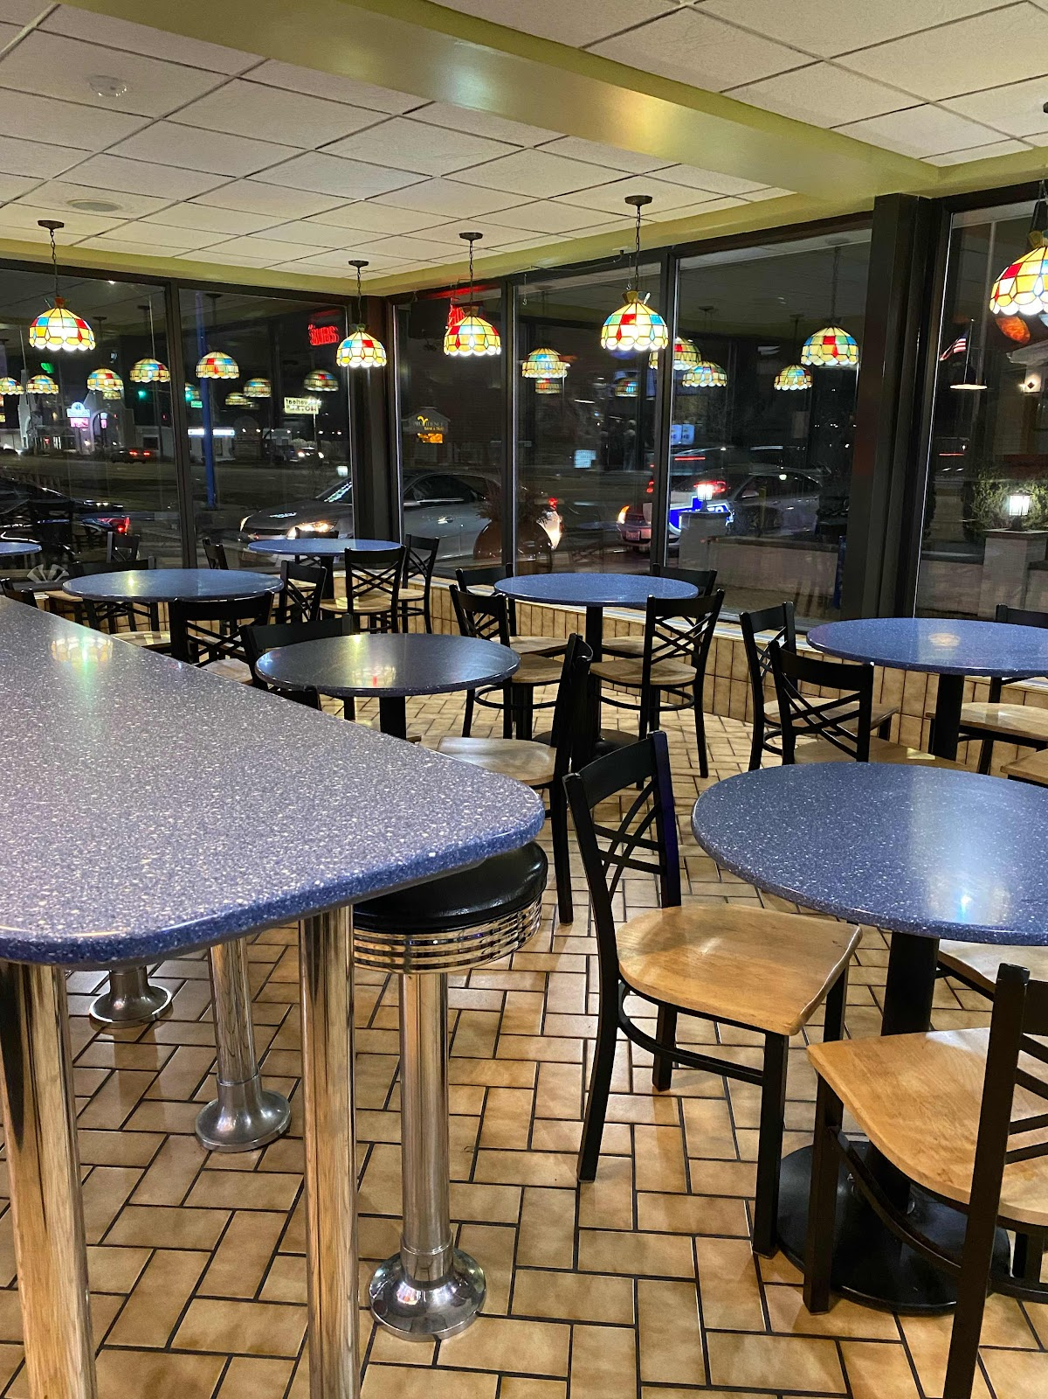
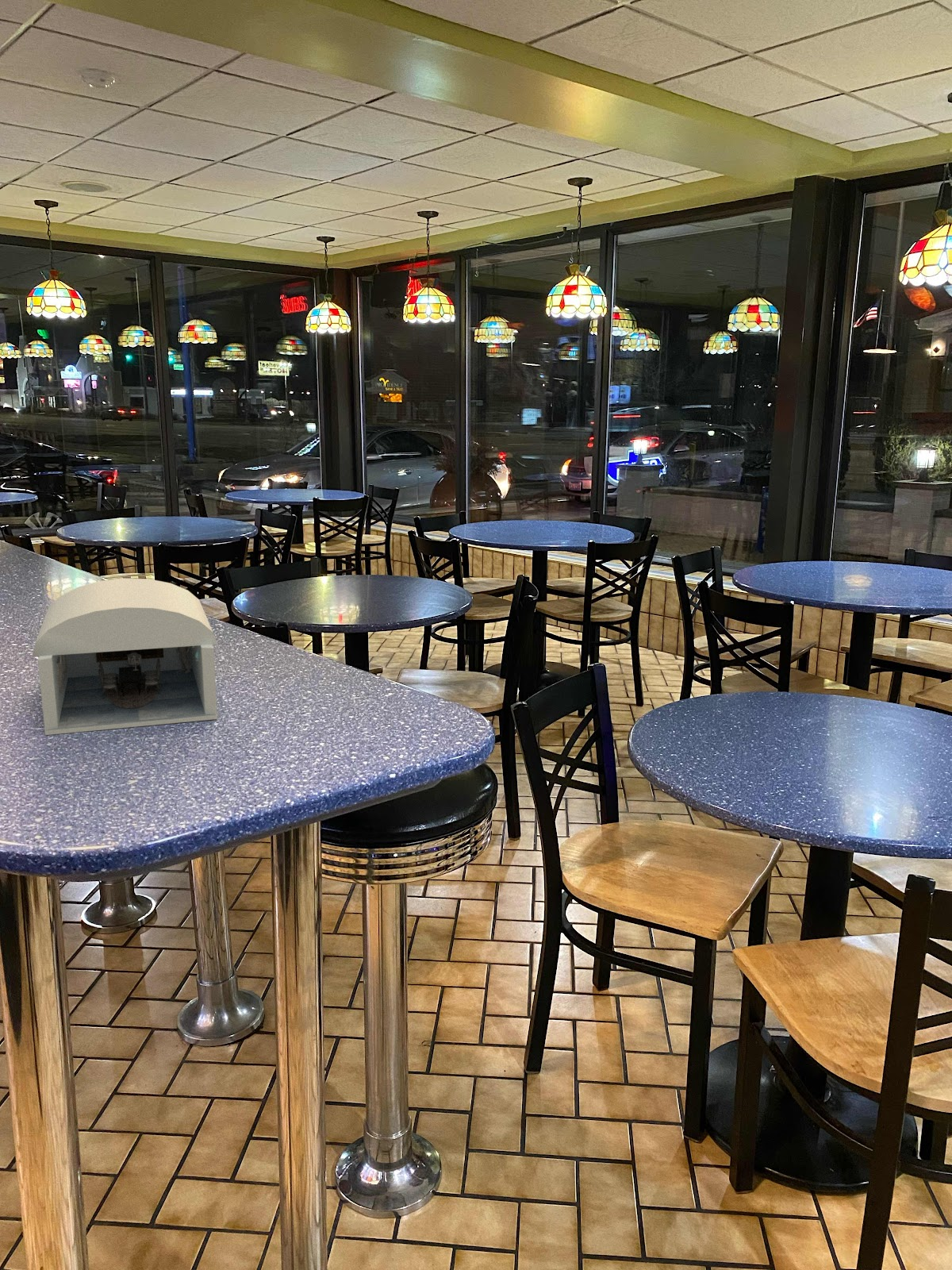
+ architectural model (128, 646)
